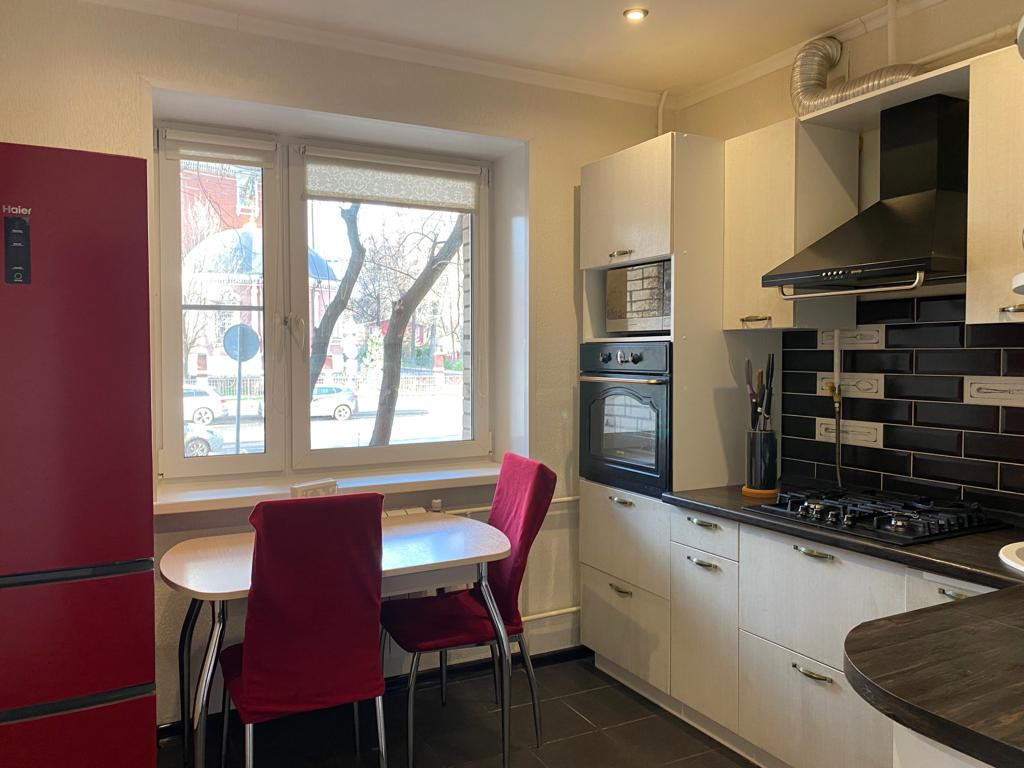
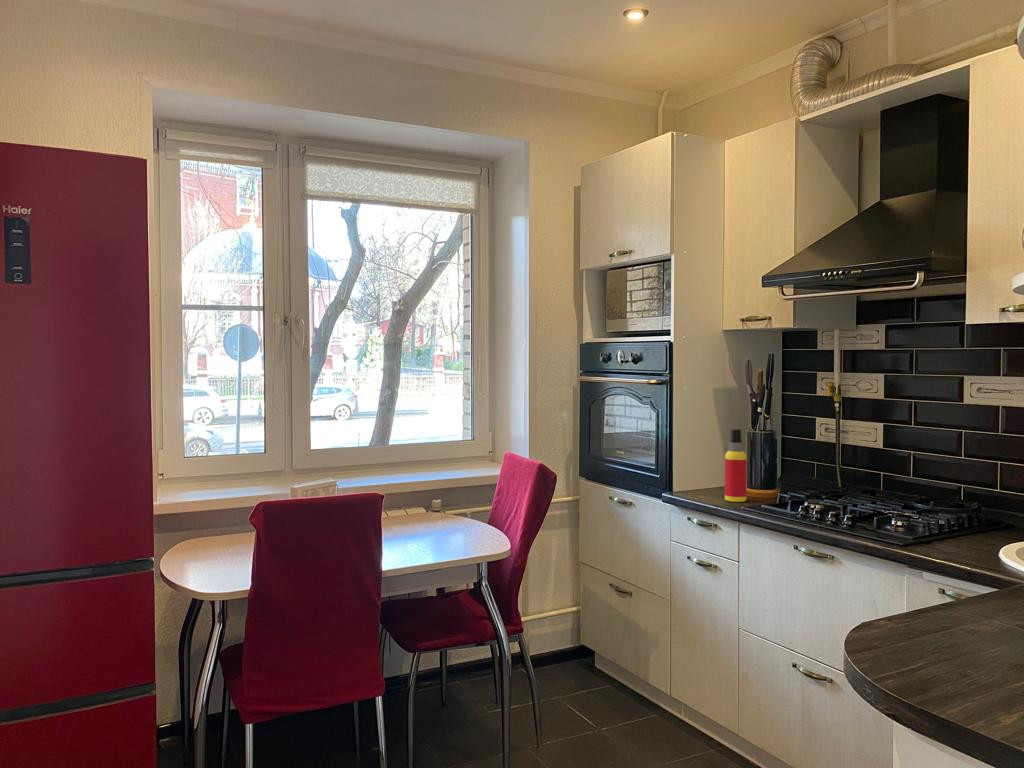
+ spray bottle (735, 464)
